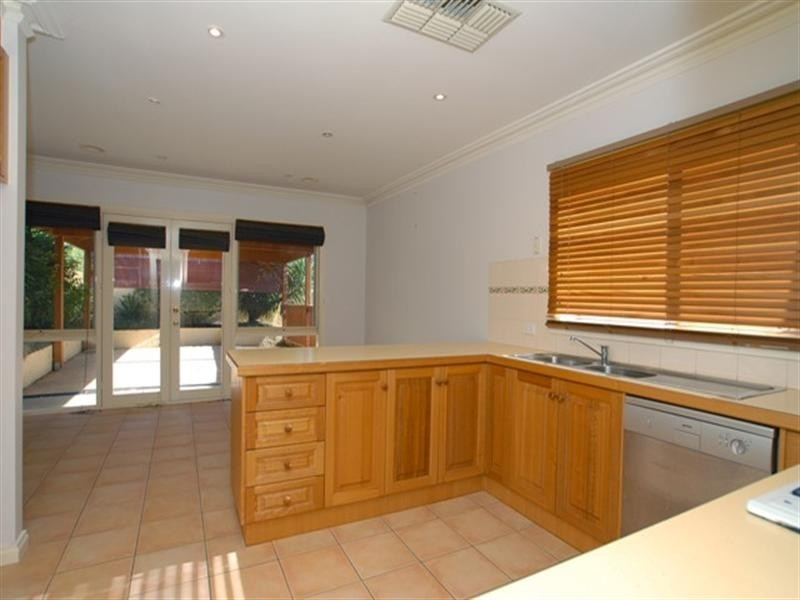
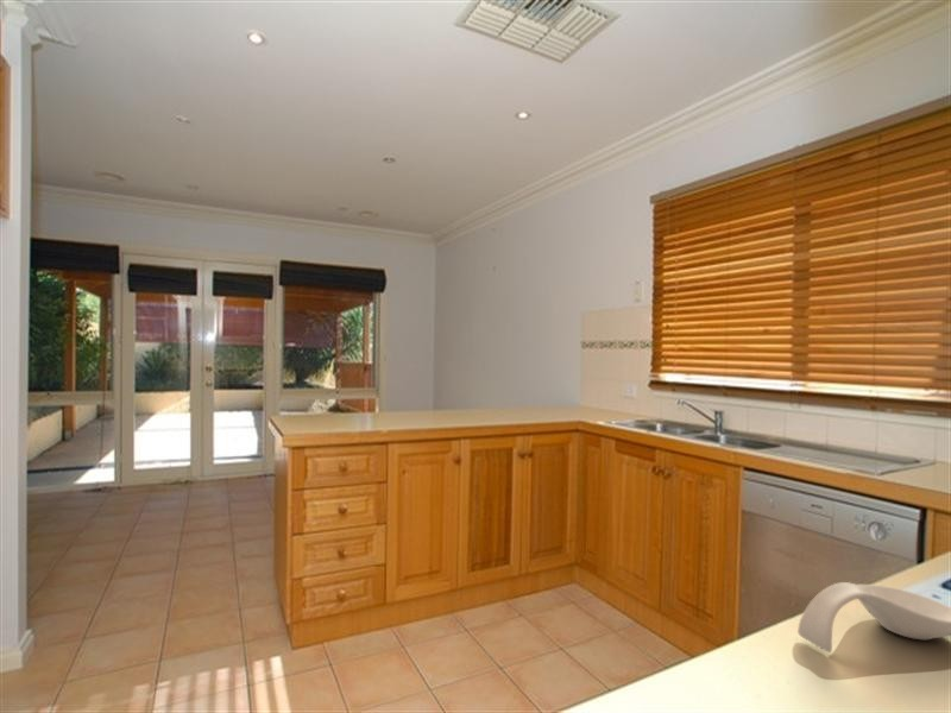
+ spoon rest (878, 608)
